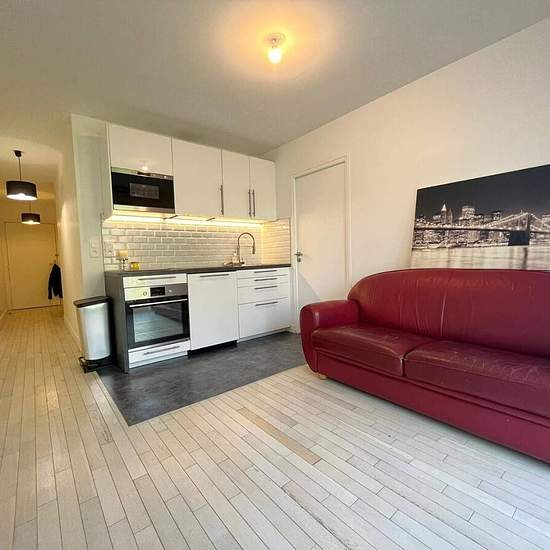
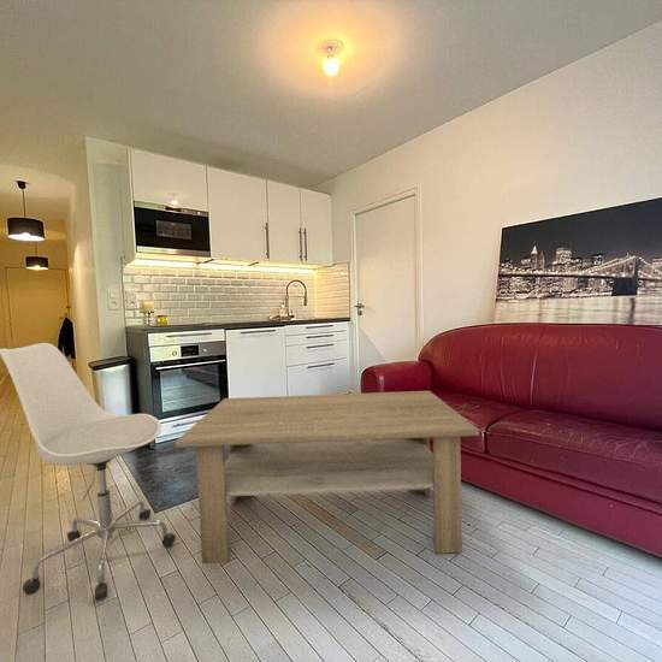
+ coffee table (329, 465)
+ chair (99, 450)
